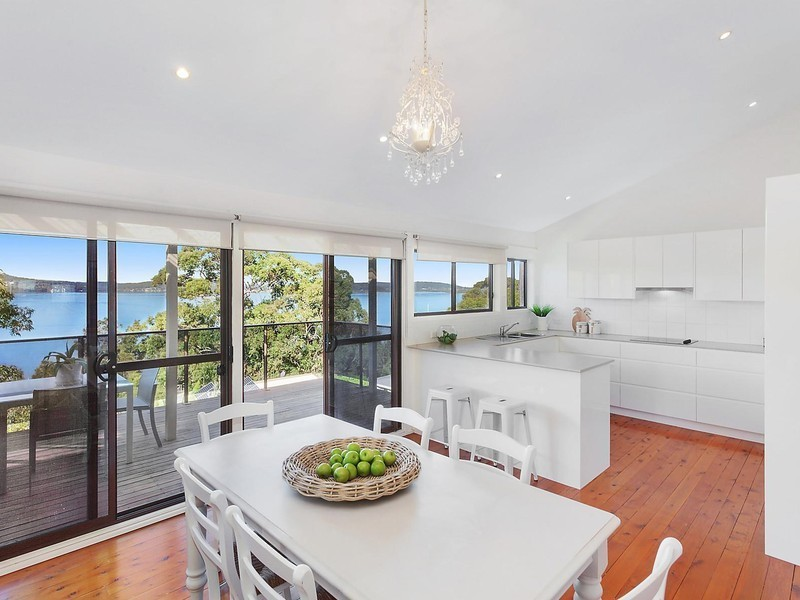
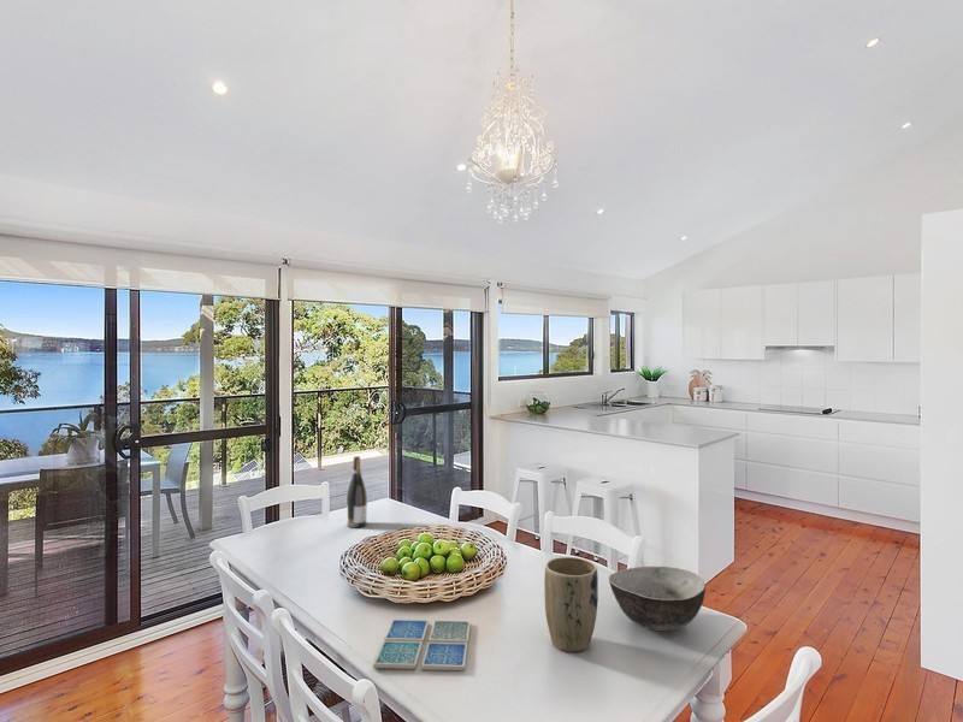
+ drink coaster (423, 643)
+ wine bottle (356, 490)
+ bowl (656, 599)
+ plant pot (571, 604)
